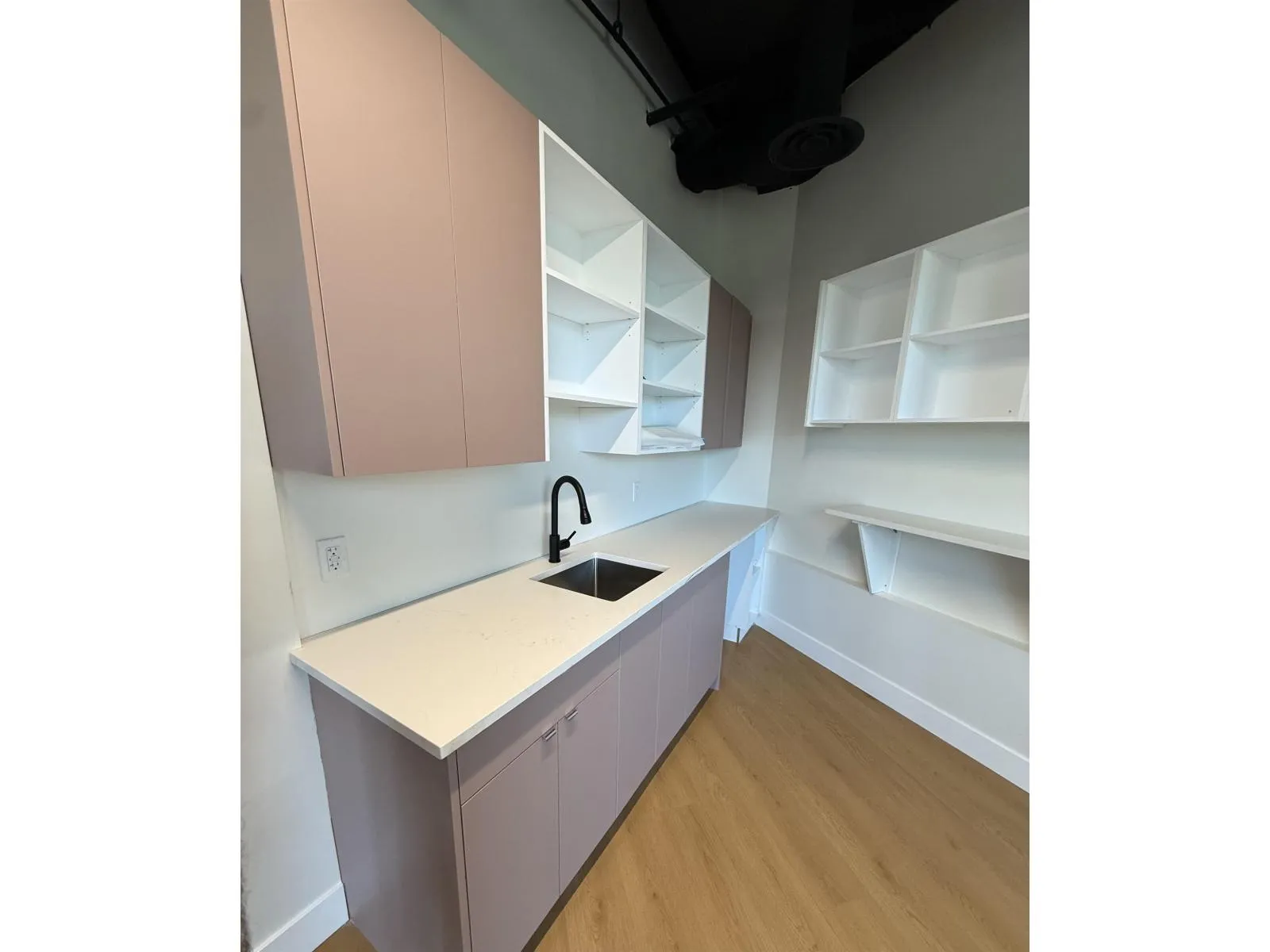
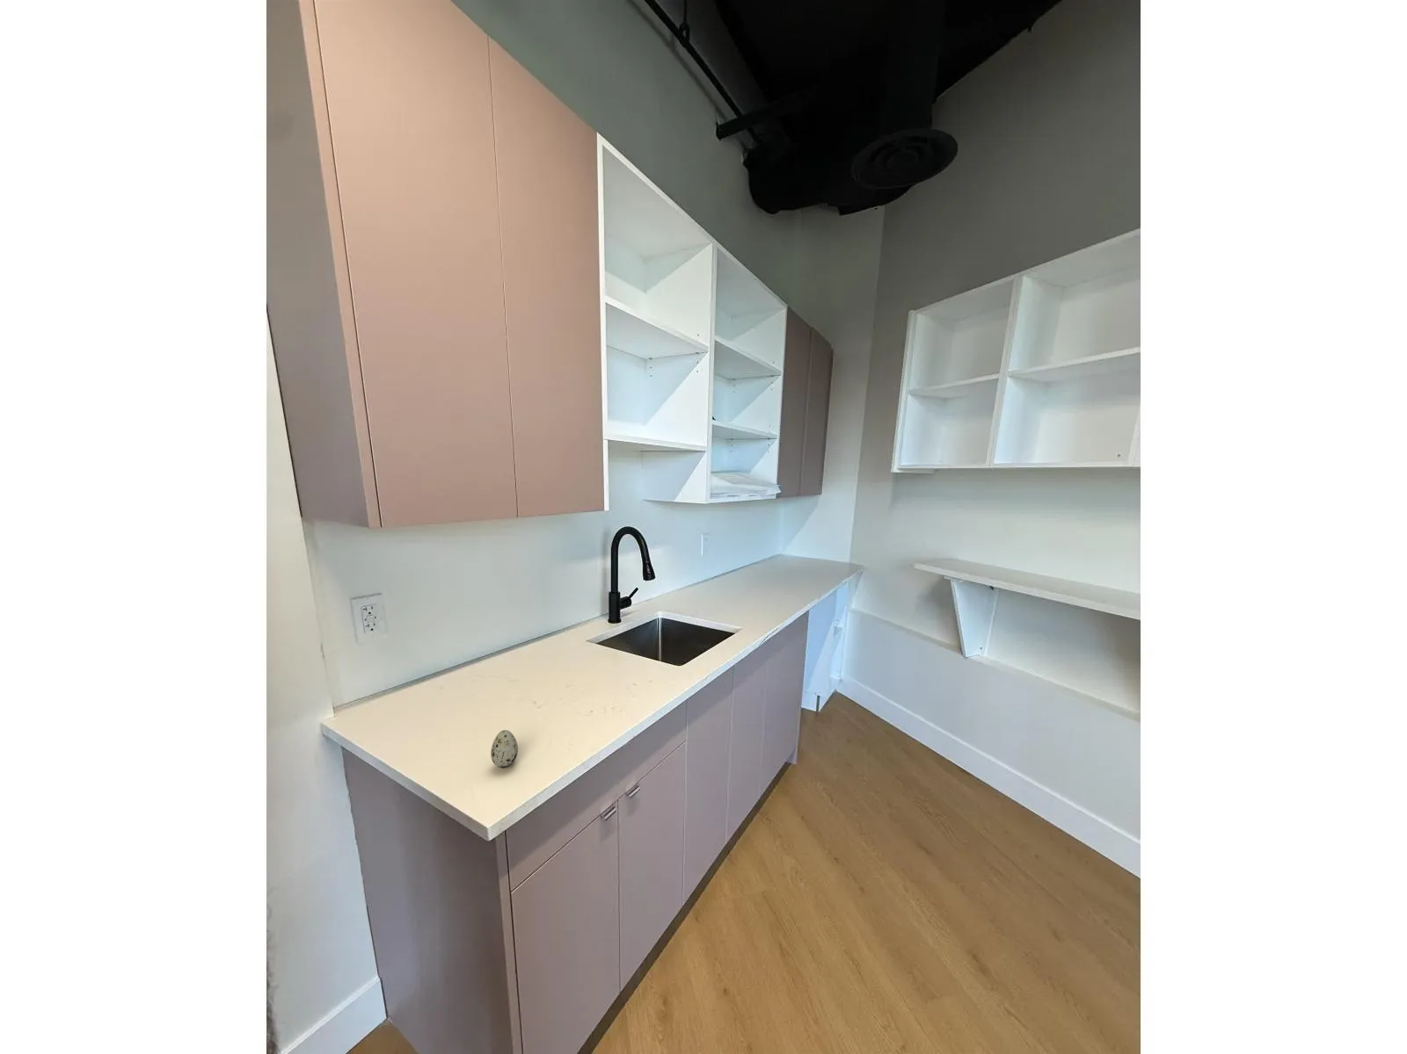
+ speckled egg (504, 748)
